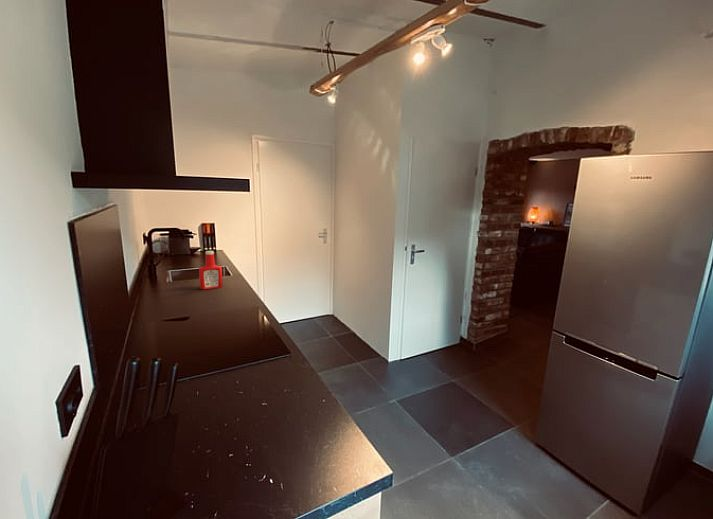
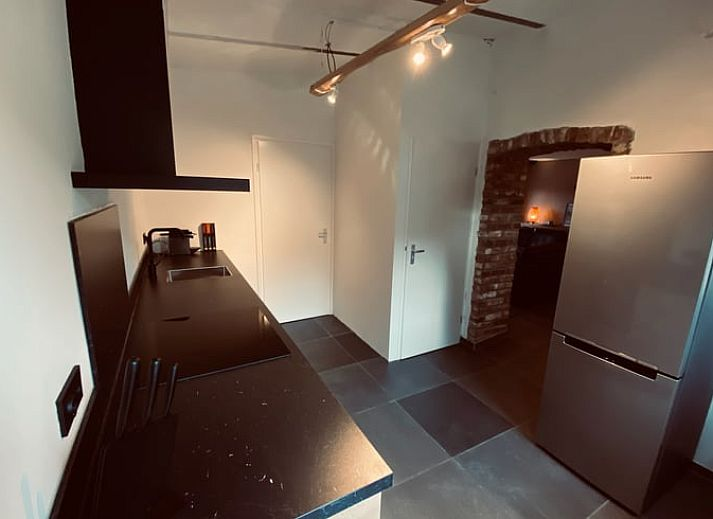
- soap bottle (210, 269)
